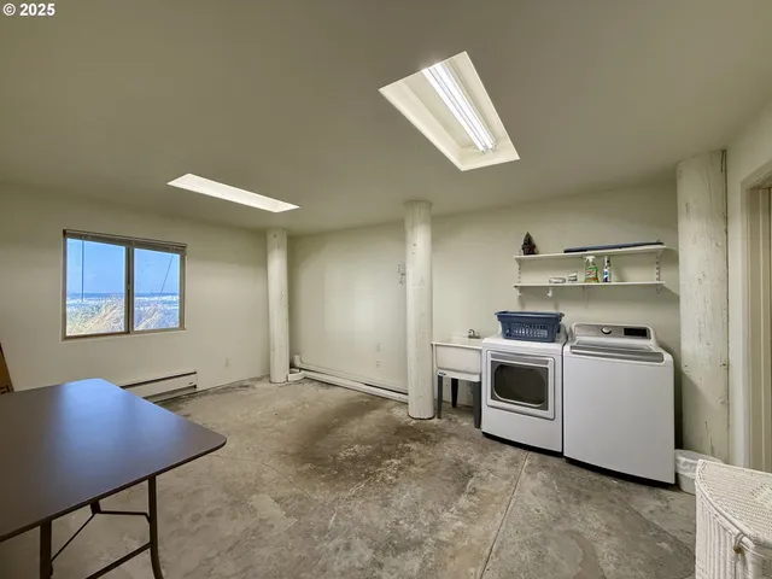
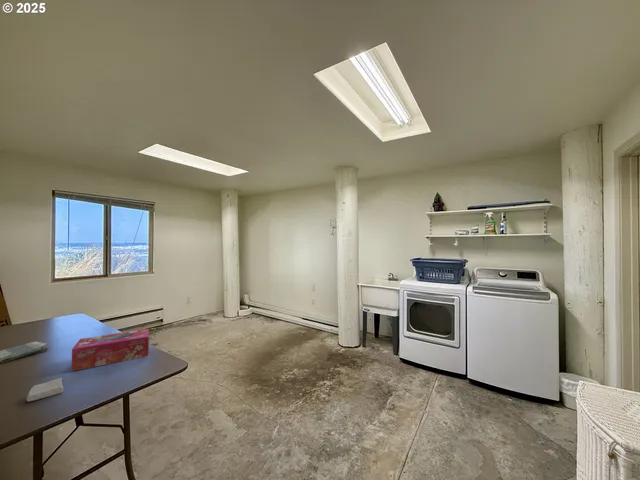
+ soap bar (45, 389)
+ dish towel (20, 350)
+ tissue box (114, 347)
